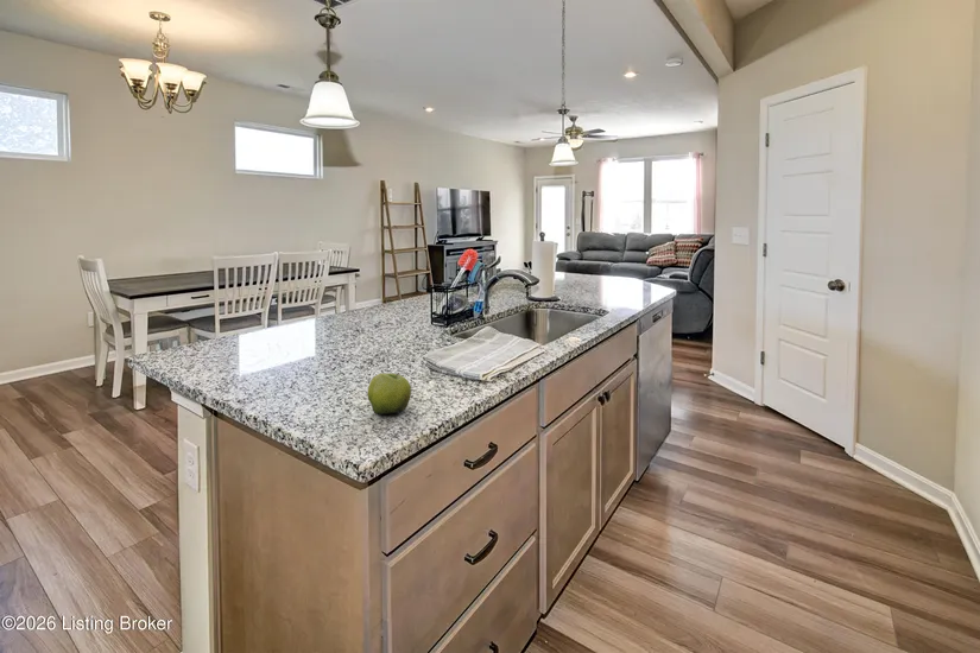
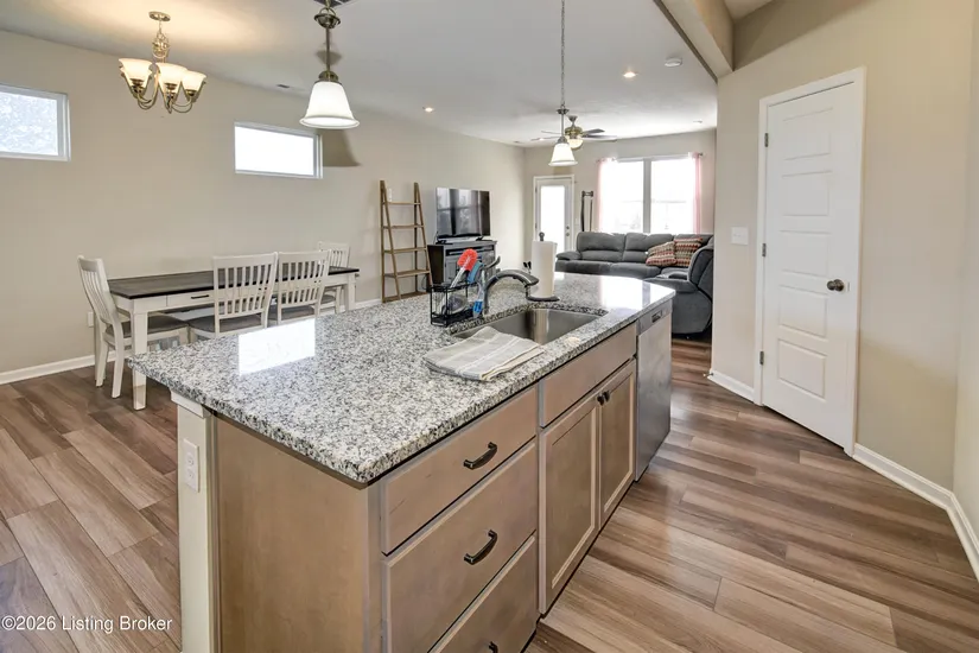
- fruit (390, 392)
